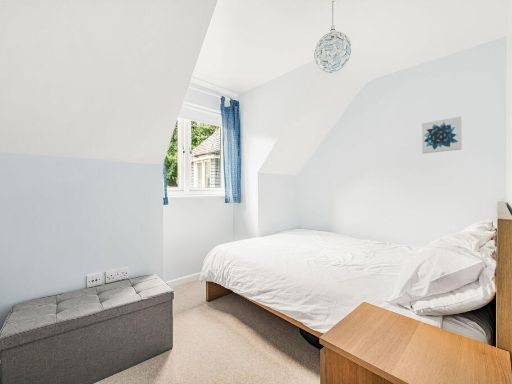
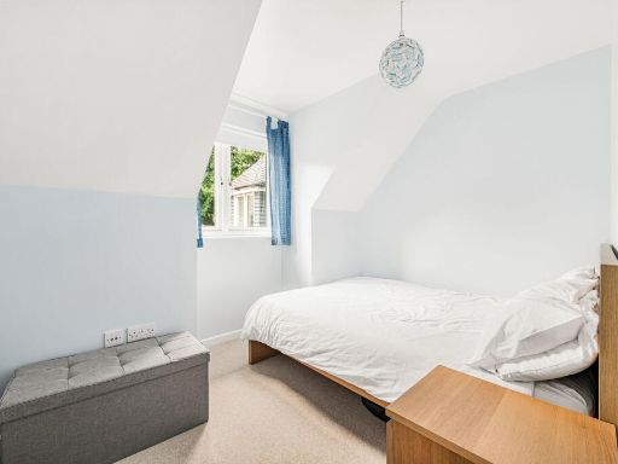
- wall art (440, 135)
